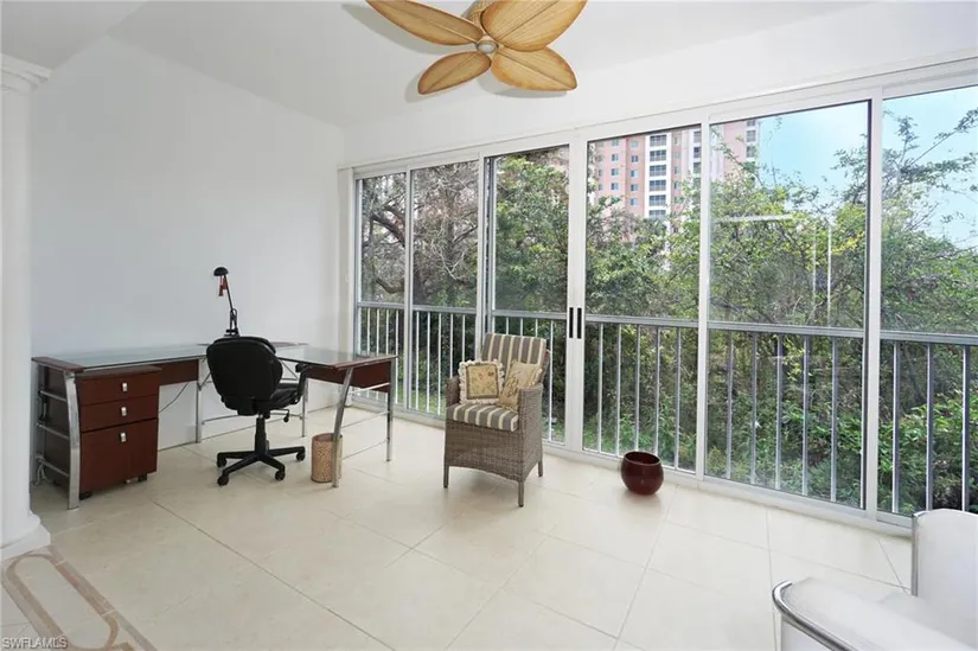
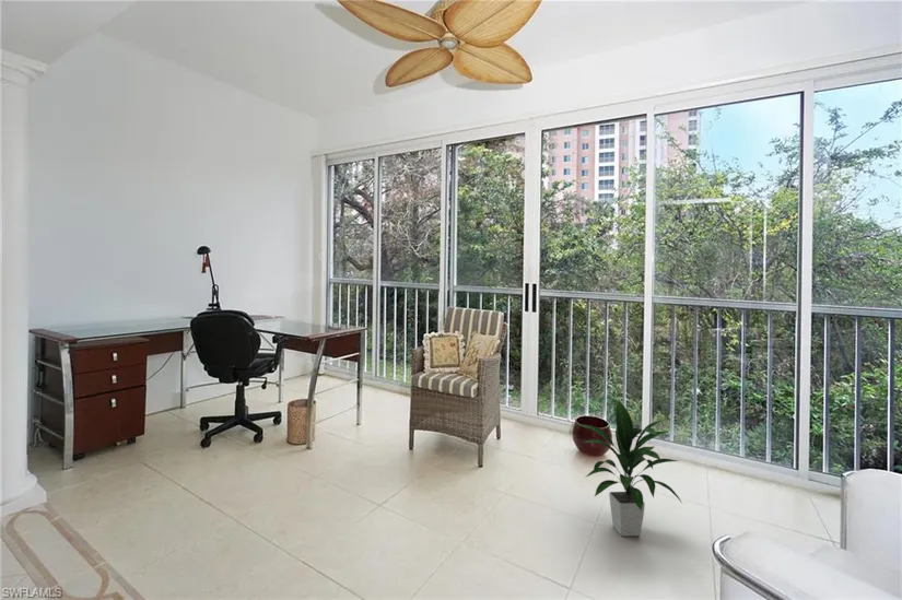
+ indoor plant (632, 469)
